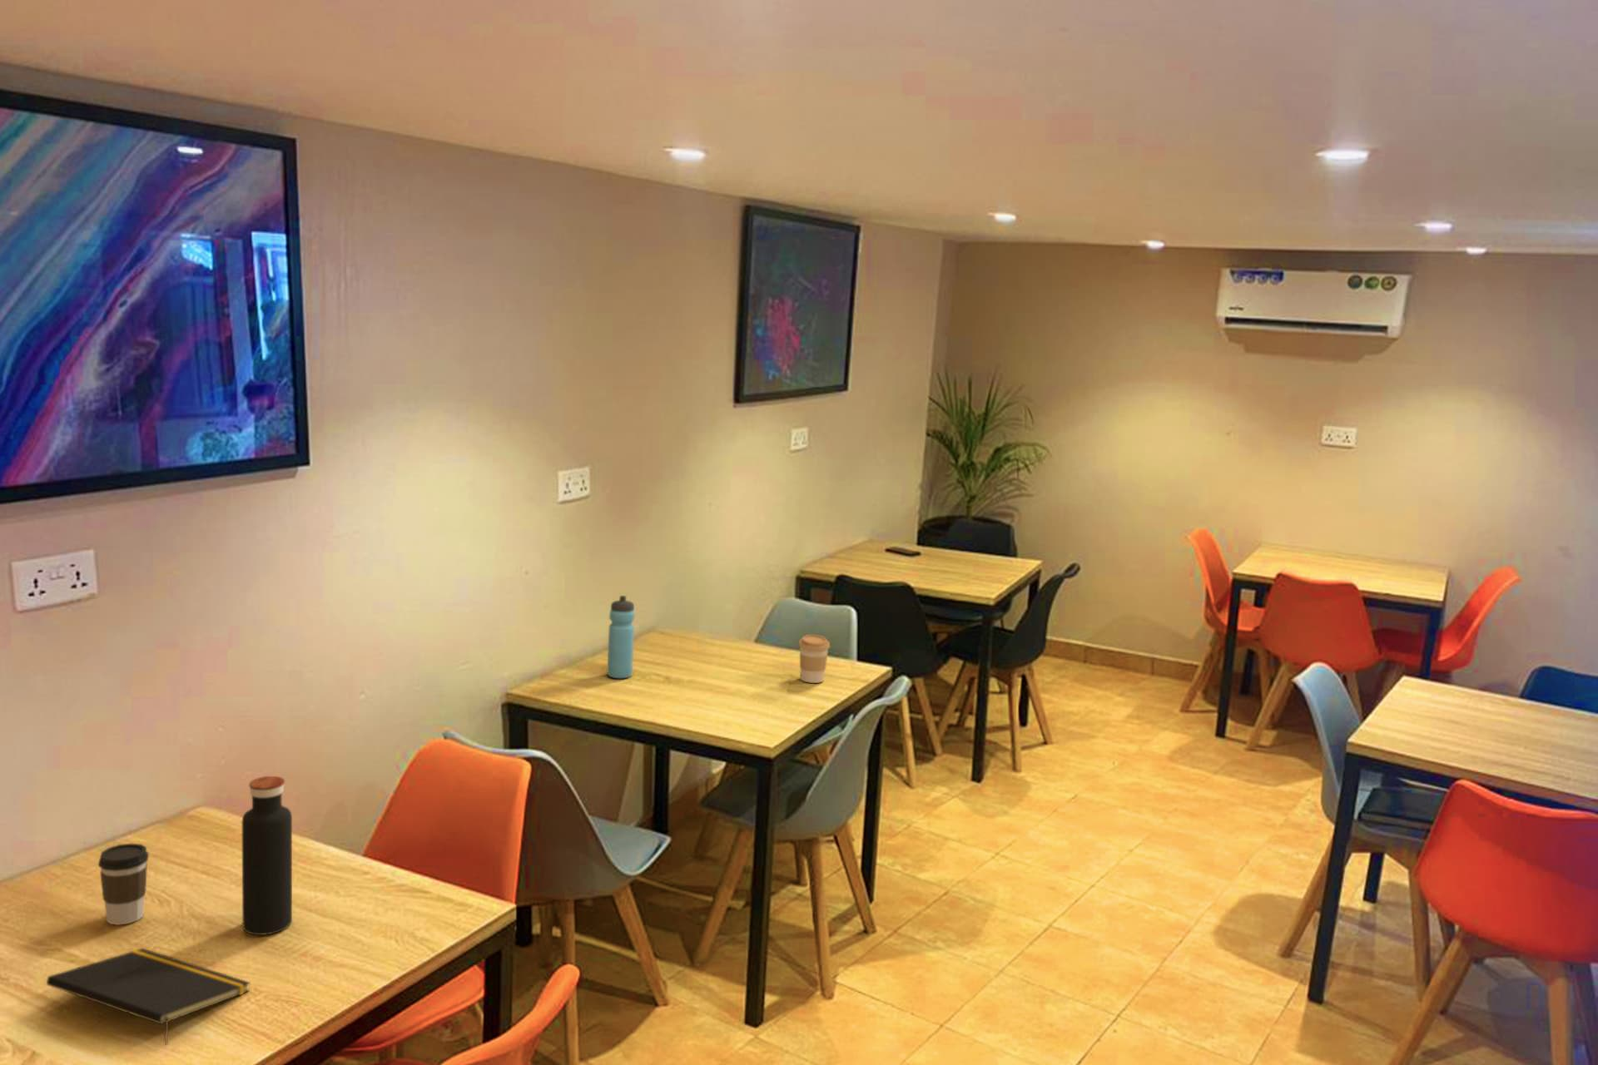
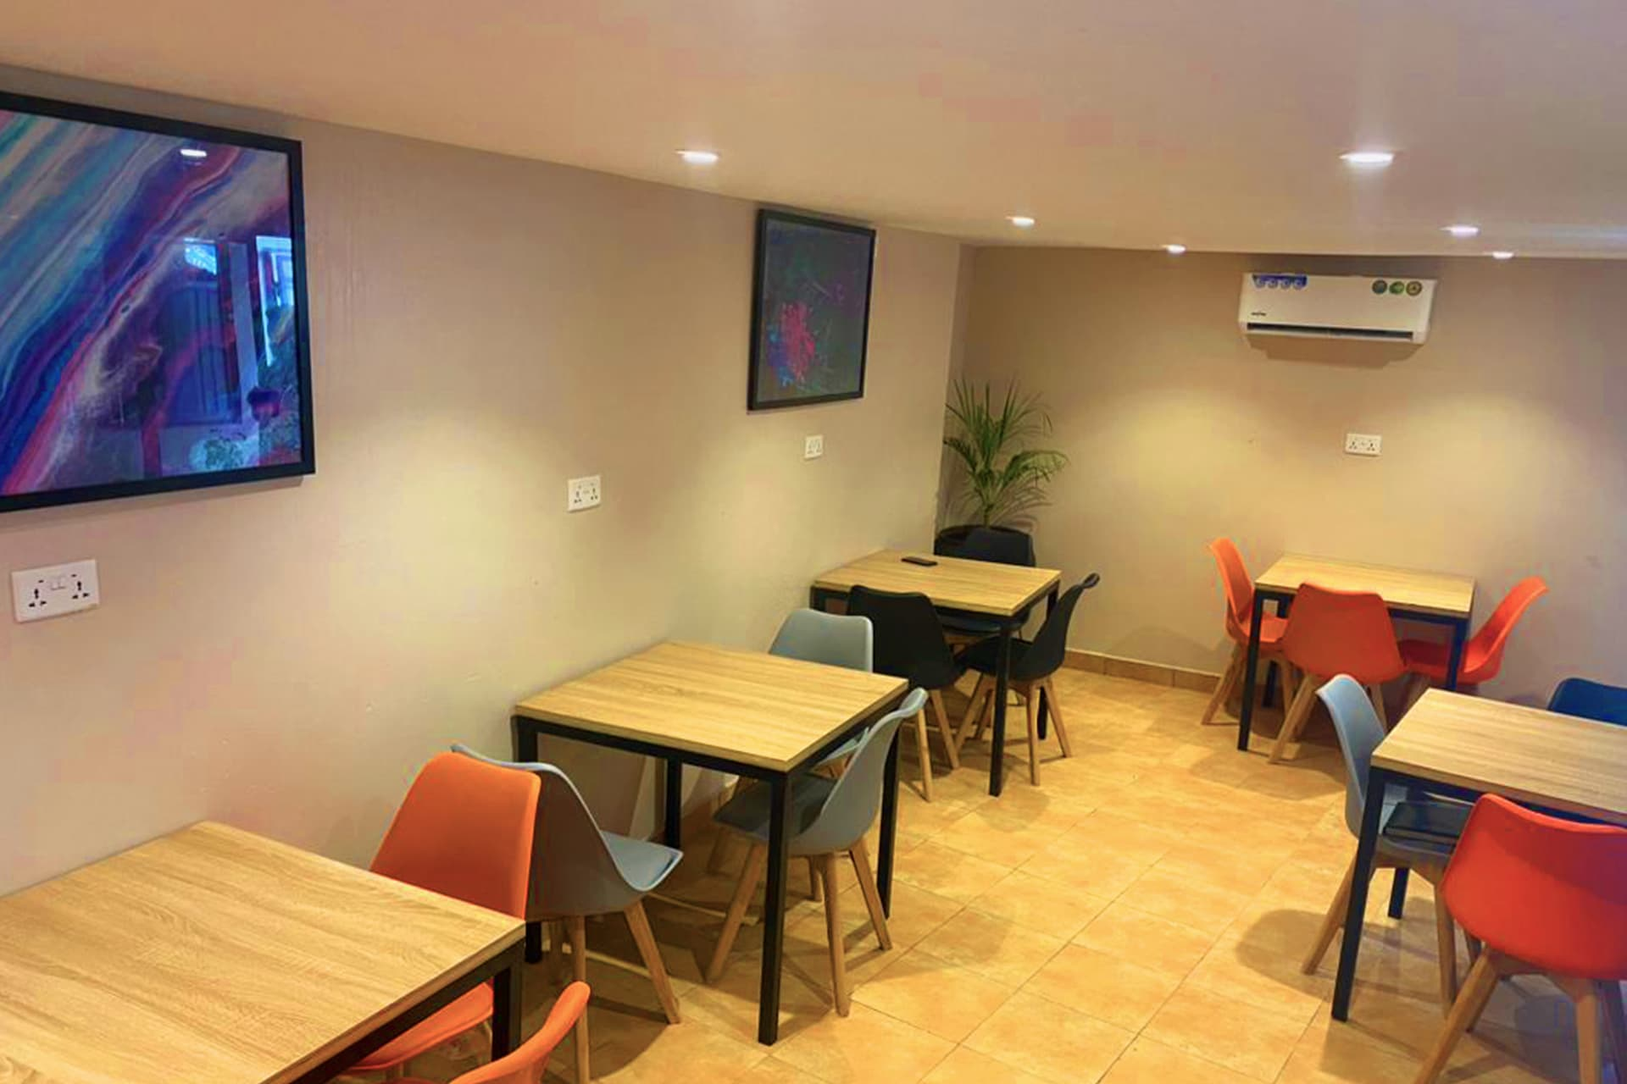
- coffee cup (124, 884)
- water bottle (268, 853)
- notepad (151, 983)
- coffee cup (813, 658)
- water bottle (621, 636)
